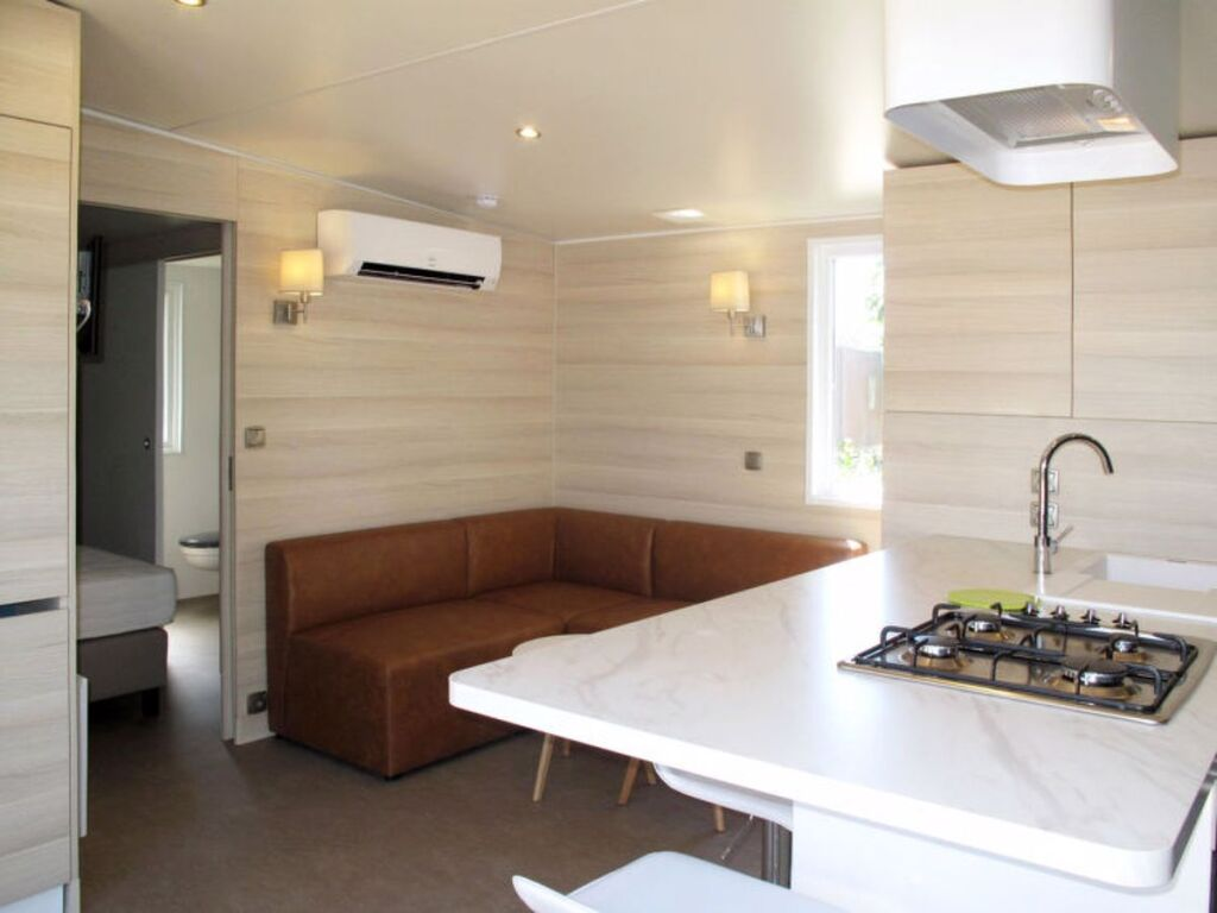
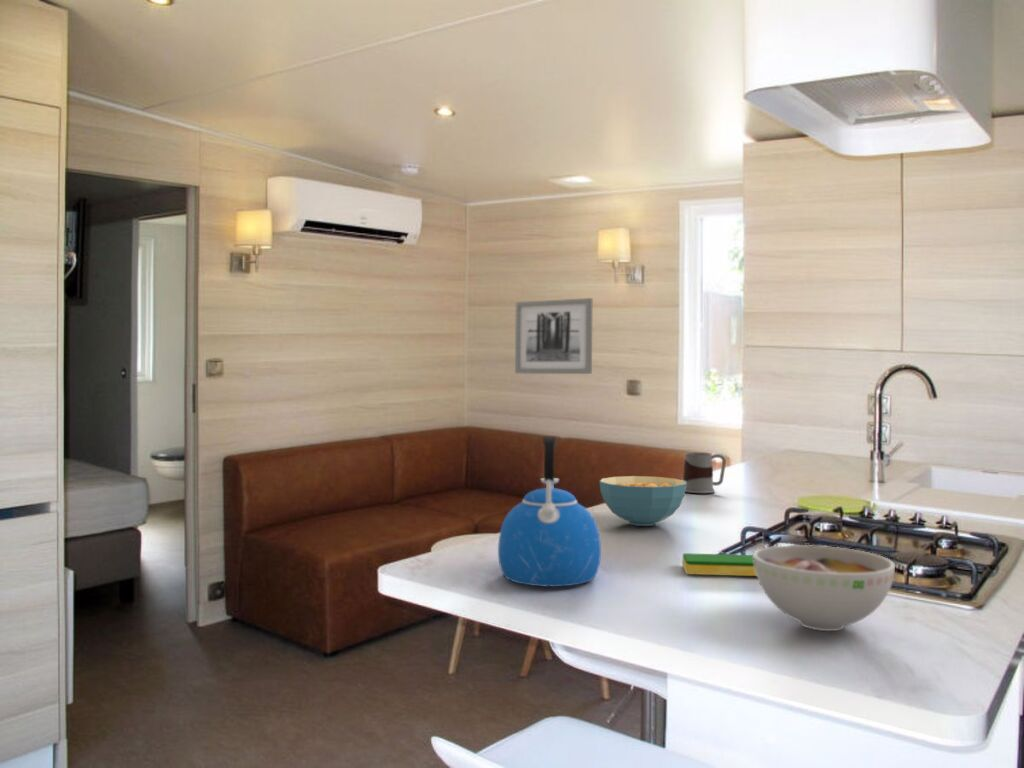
+ cereal bowl (642, 502)
+ kettle (550, 504)
+ mug (703, 472)
+ bowl (821, 591)
+ dish sponge (722, 564)
+ wall art (552, 337)
